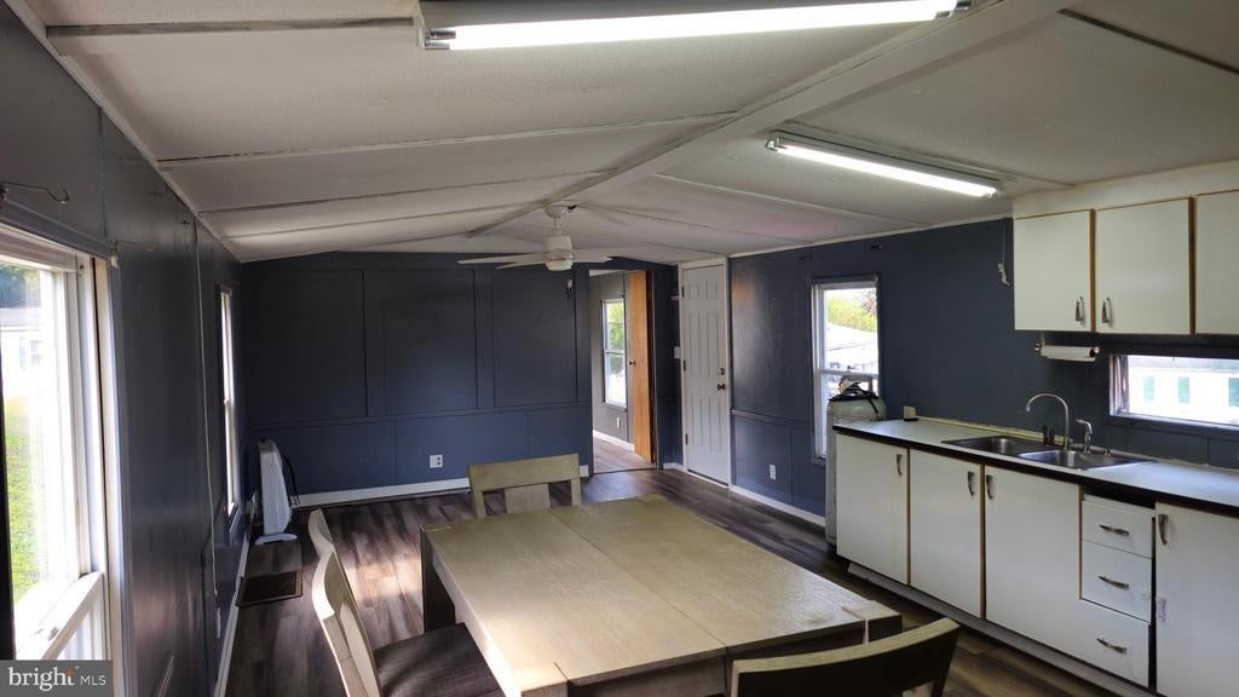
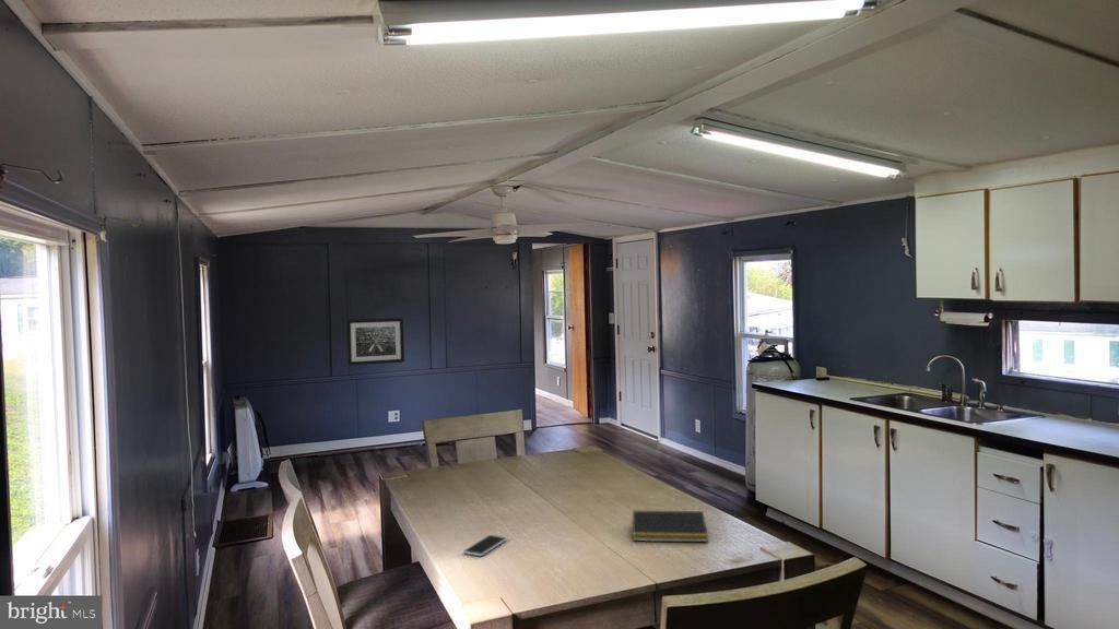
+ smartphone (485, 545)
+ wall art (375, 341)
+ notepad (669, 525)
